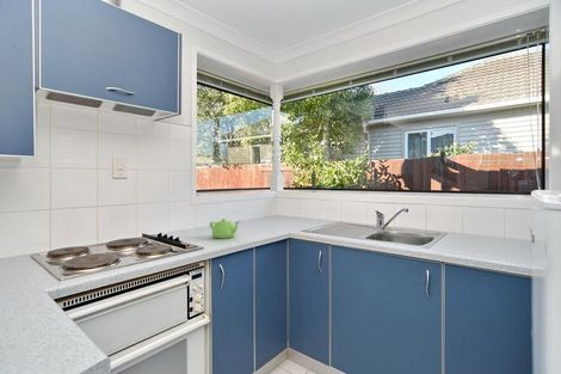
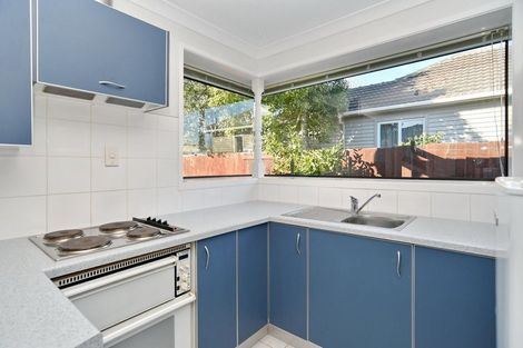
- teapot (224, 227)
